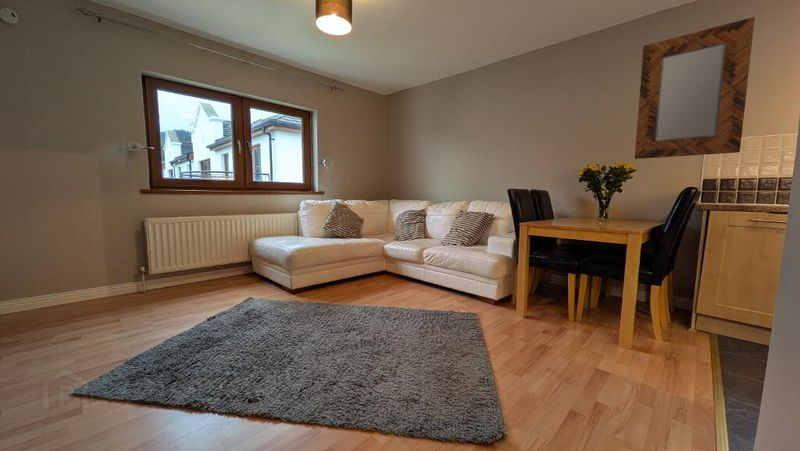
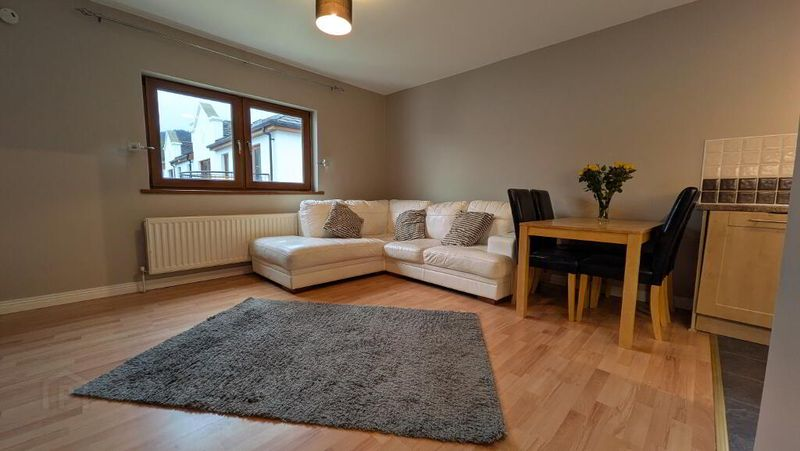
- home mirror (688, 95)
